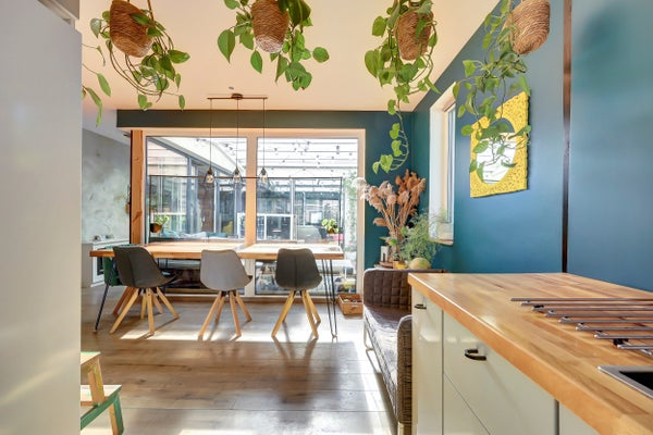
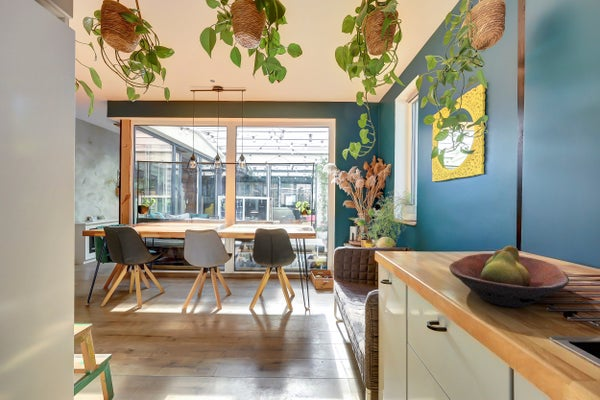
+ fruit bowl (504, 269)
